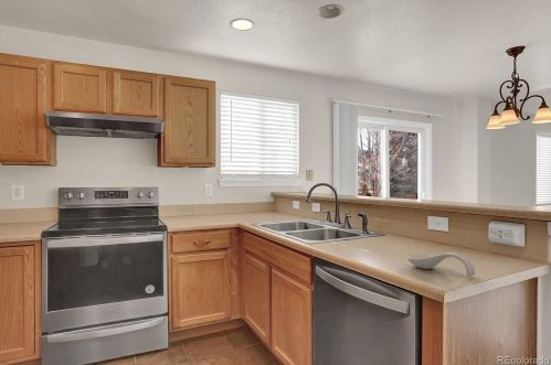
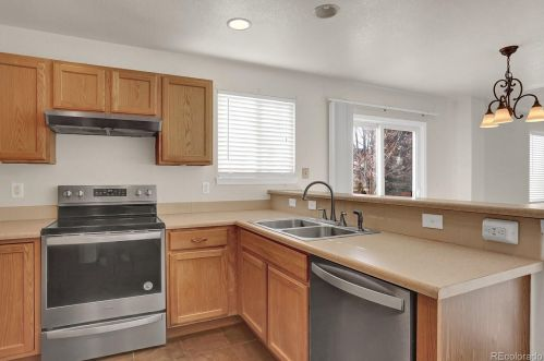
- spoon rest (438, 260)
